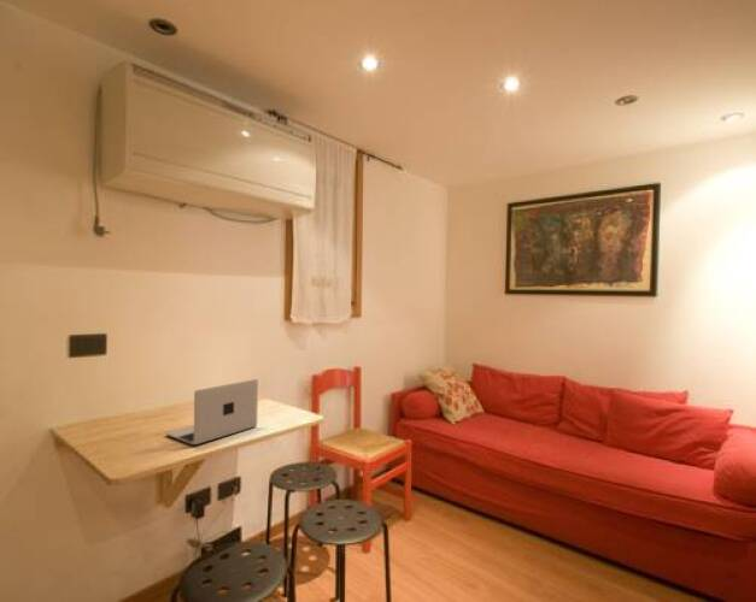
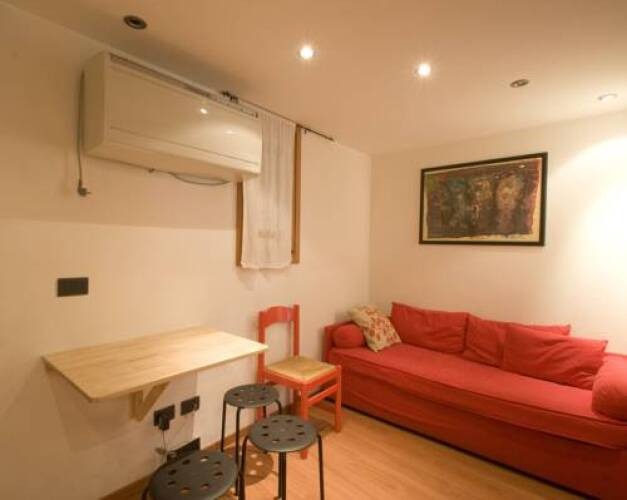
- laptop (212, 406)
